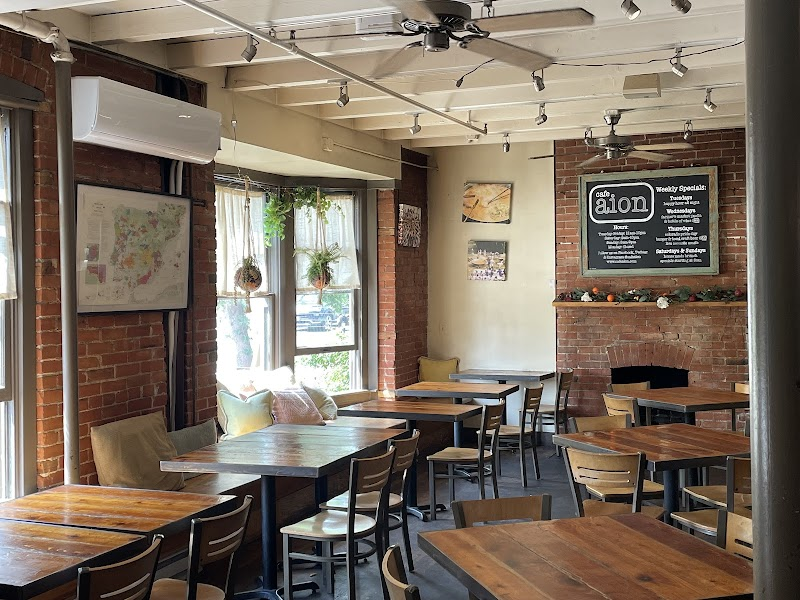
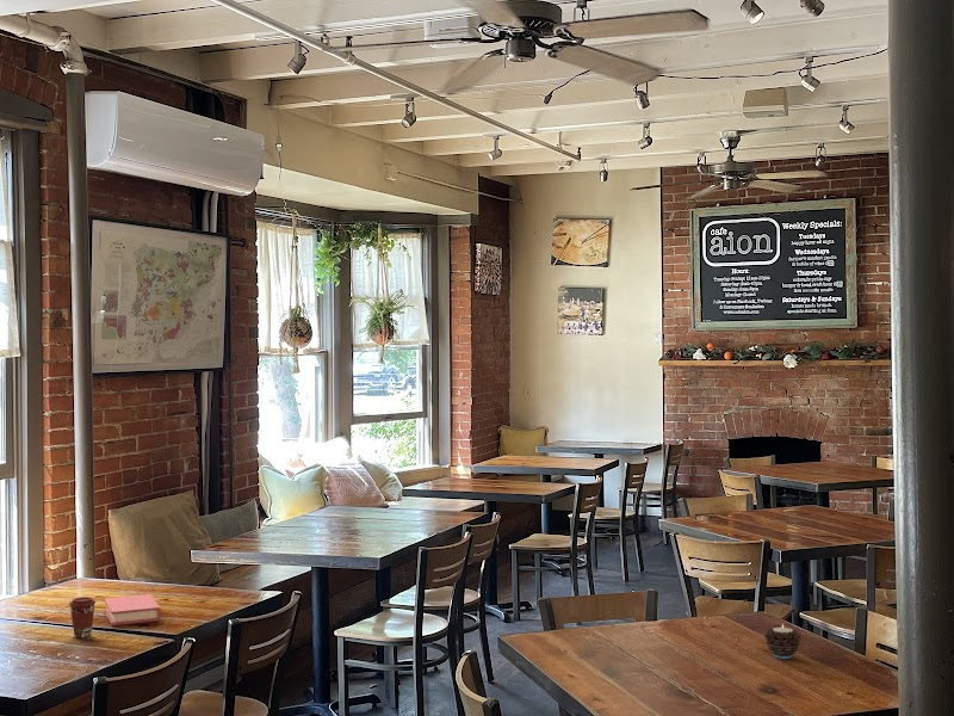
+ book (131, 609)
+ coffee cup (82, 617)
+ candle (782, 640)
